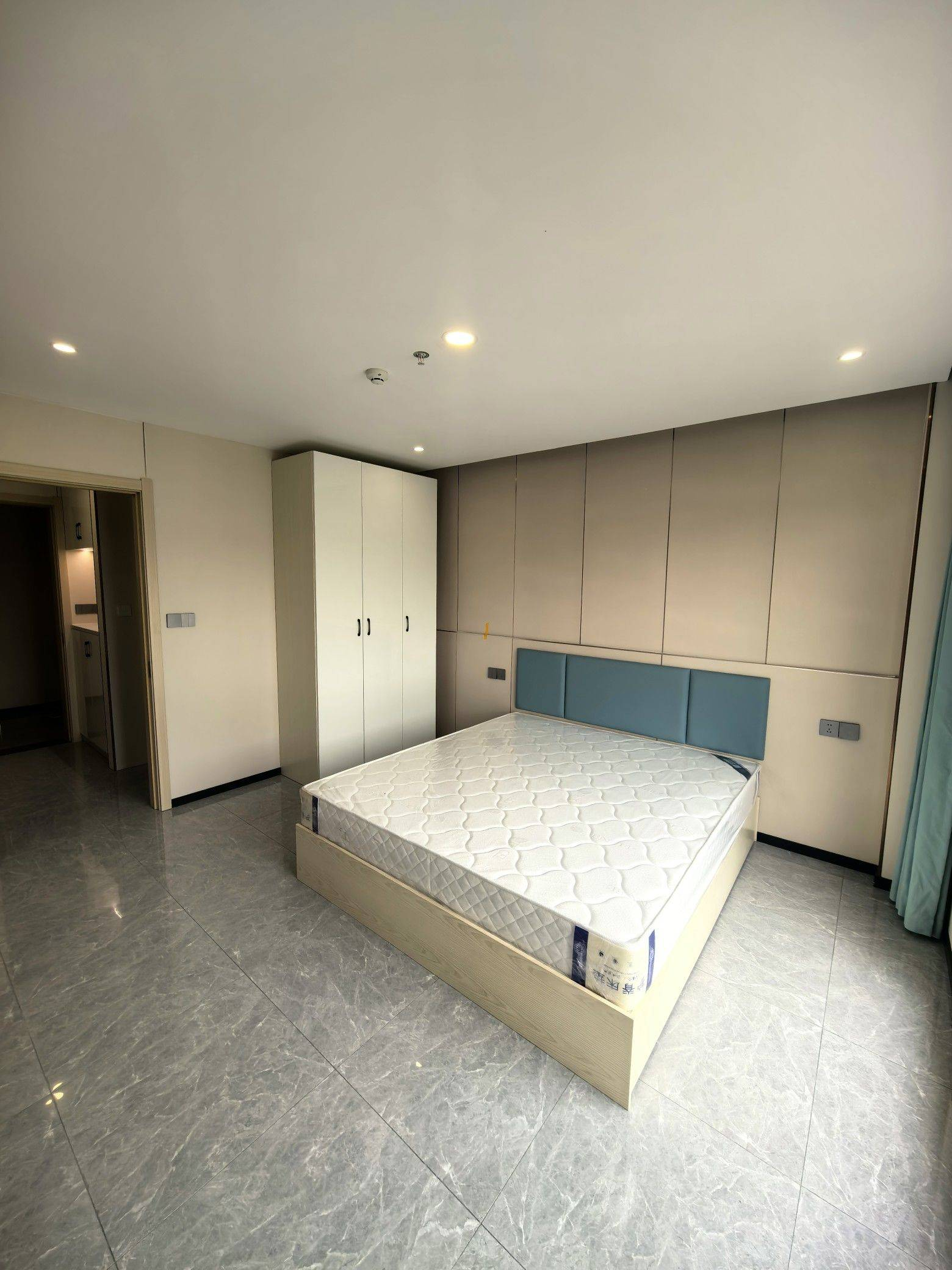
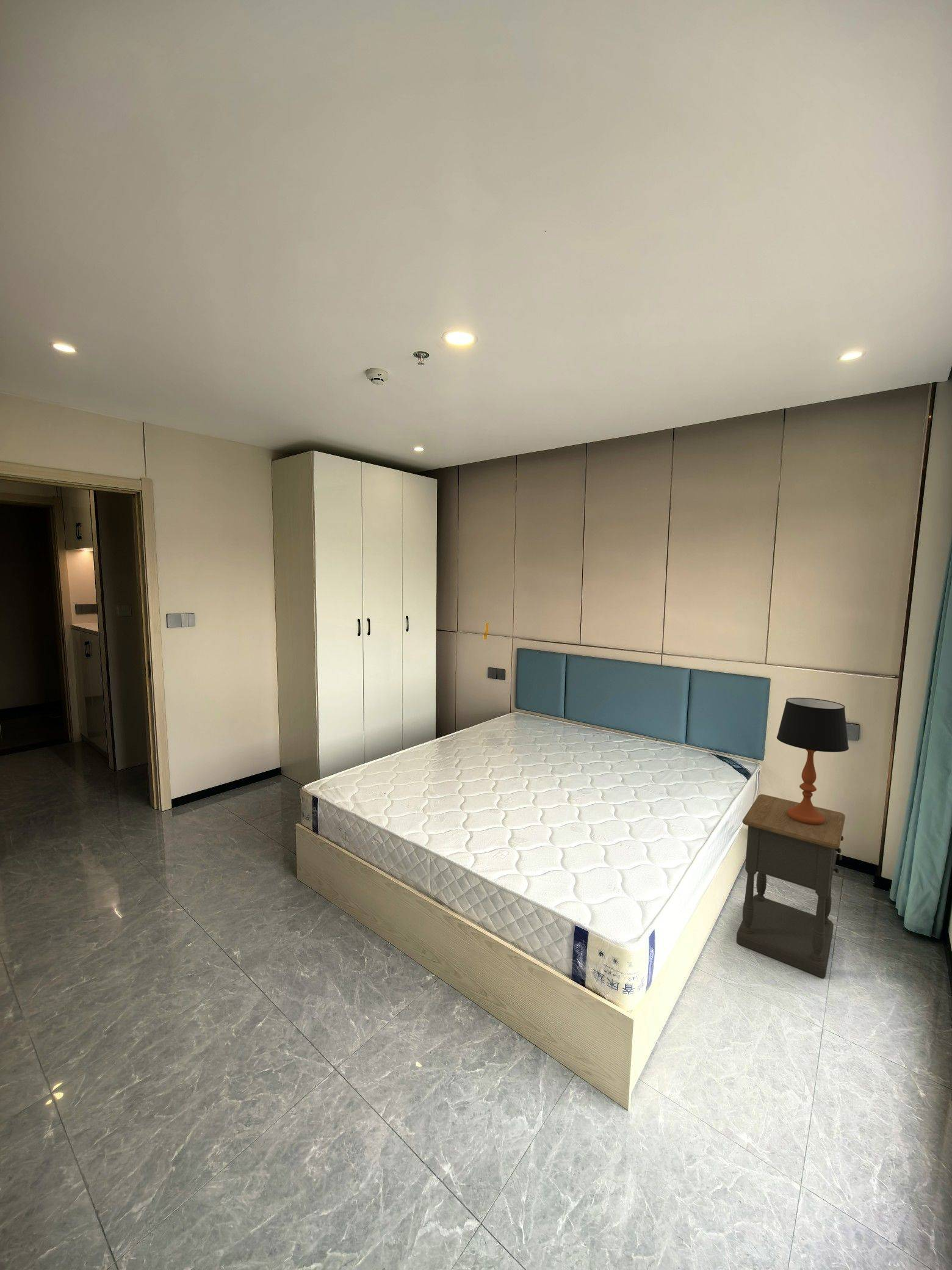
+ nightstand (790, 877)
+ table lamp (810, 760)
